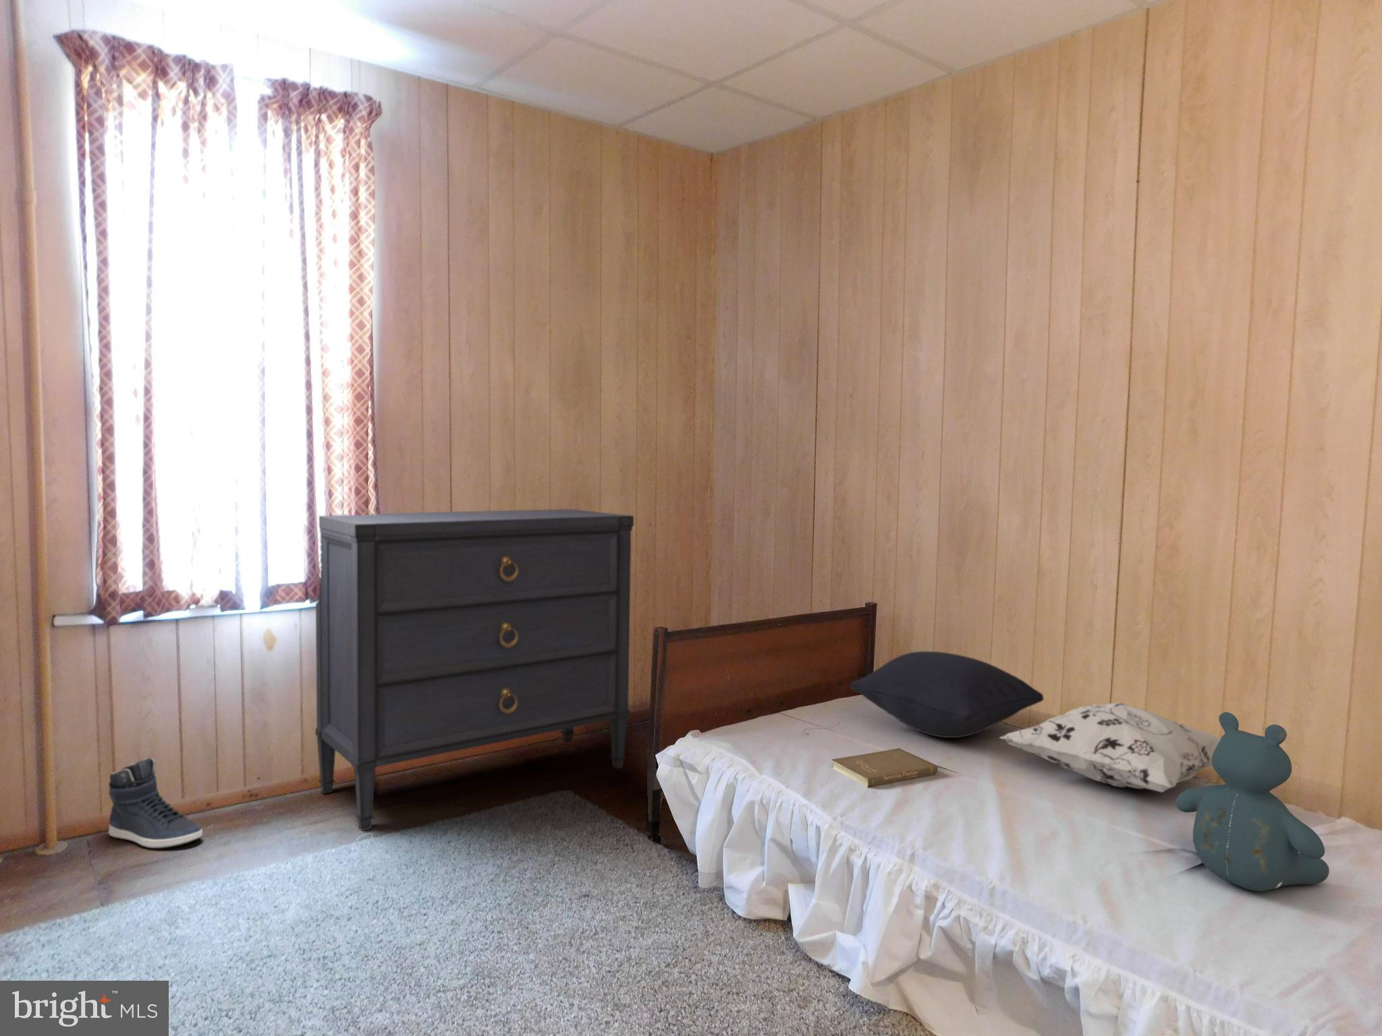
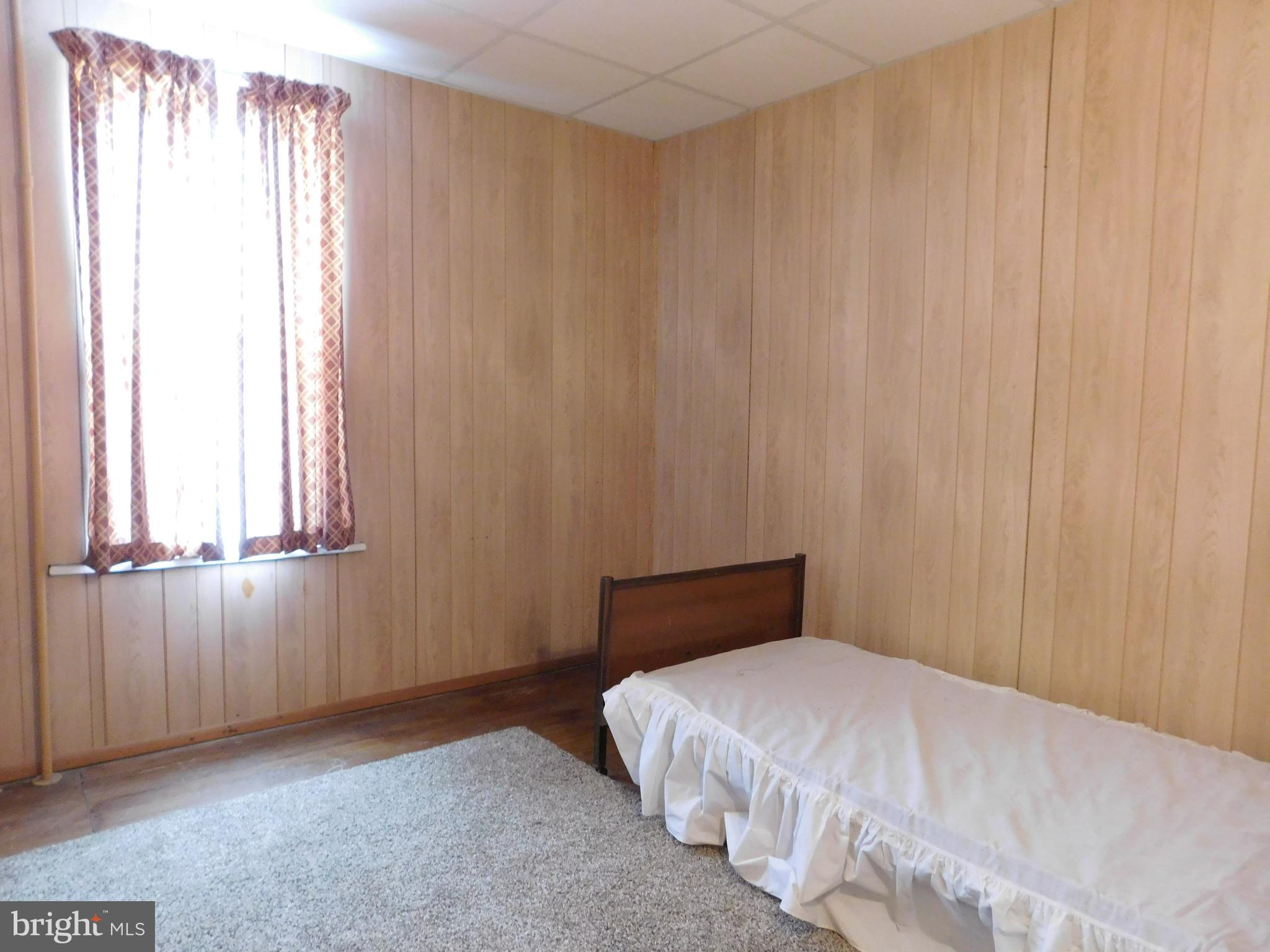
- sneaker (153, 800)
- teddy bear (1261, 798)
- decorative pillow (1120, 744)
- dresser (481, 649)
- pillow (946, 692)
- book (884, 767)
